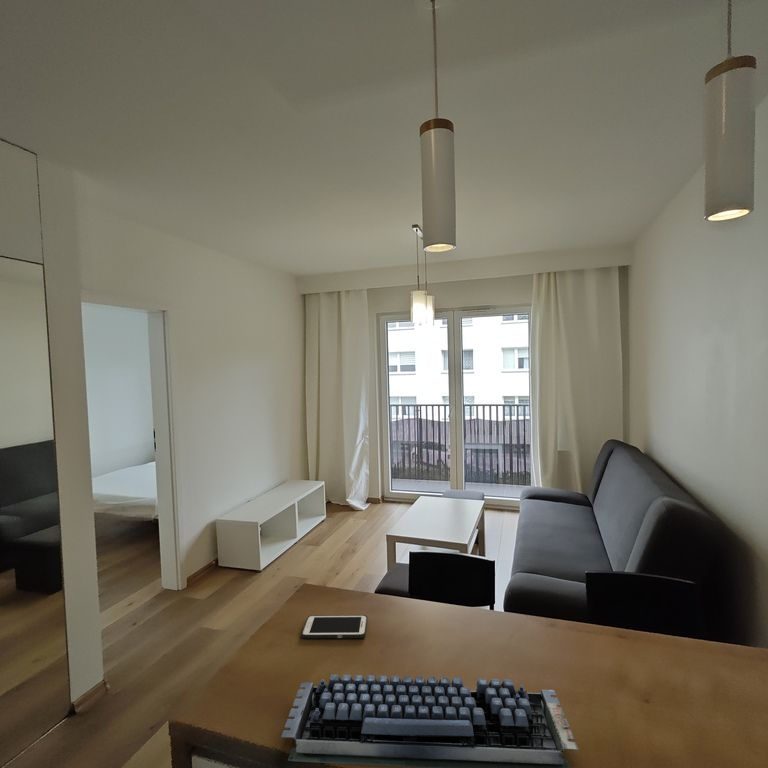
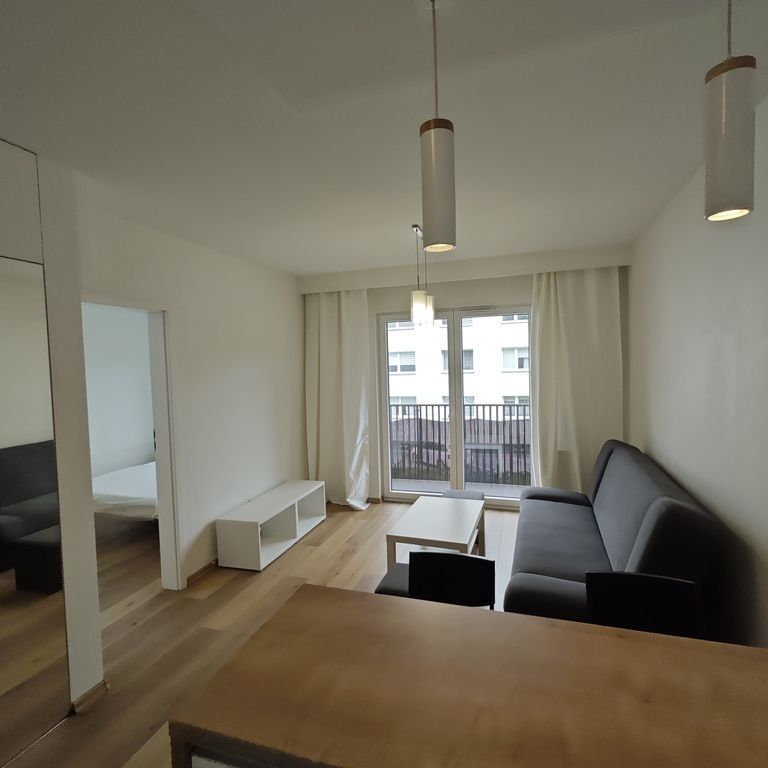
- cell phone (335, 626)
- computer keyboard (425, 712)
